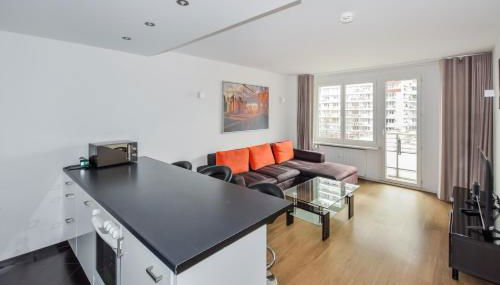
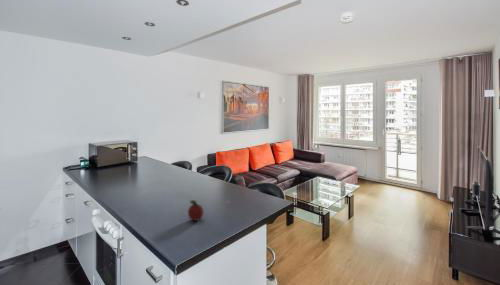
+ fruit (195, 210)
